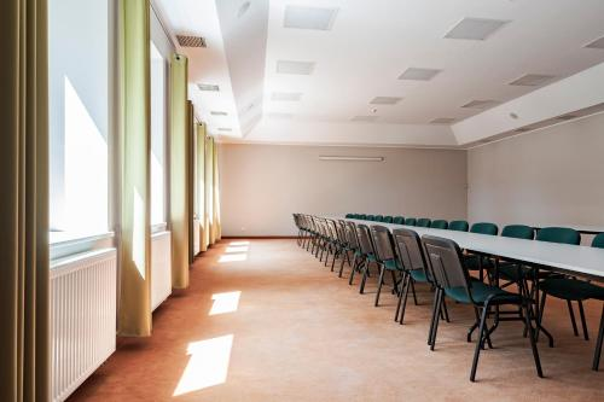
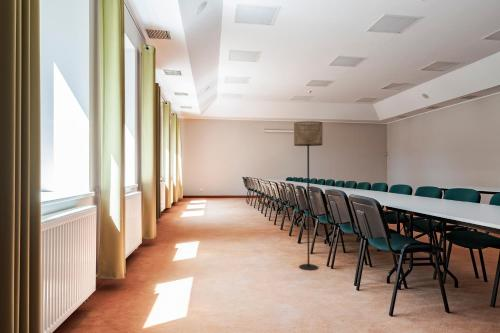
+ floor lamp (308, 195)
